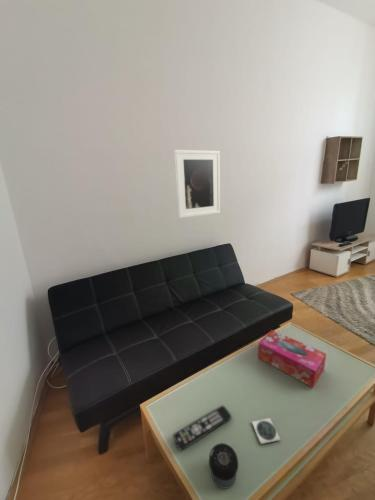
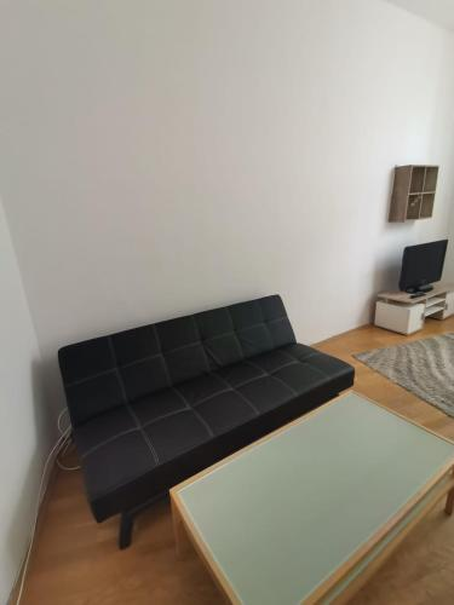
- tissue box (290, 355)
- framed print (199, 184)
- coaster (265, 430)
- remote control (203, 426)
- jar (223, 466)
